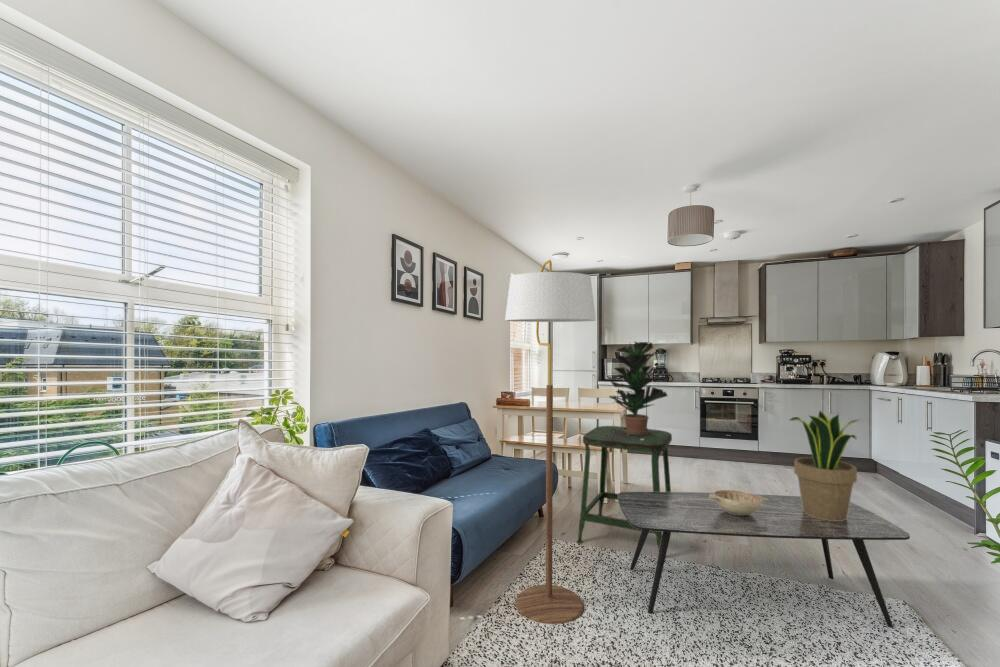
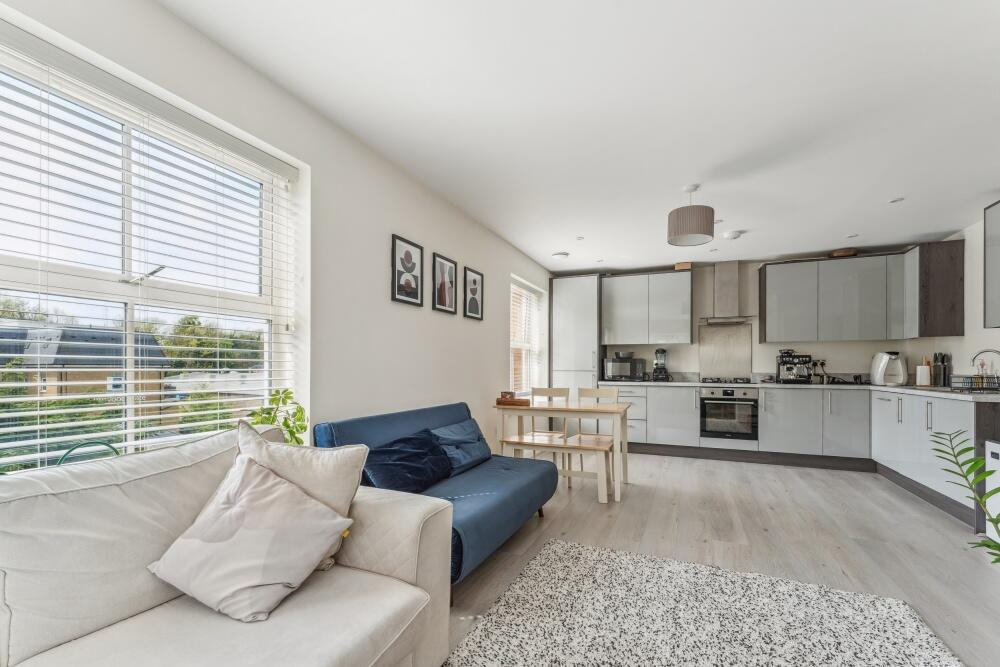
- potted plant (826, 462)
- floor lamp (547, 430)
- coffee table (747, 536)
- potted plant (635, 386)
- decorative bowl (737, 503)
- stool (617, 494)
